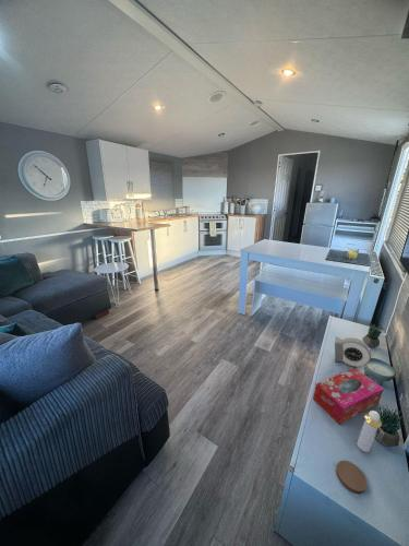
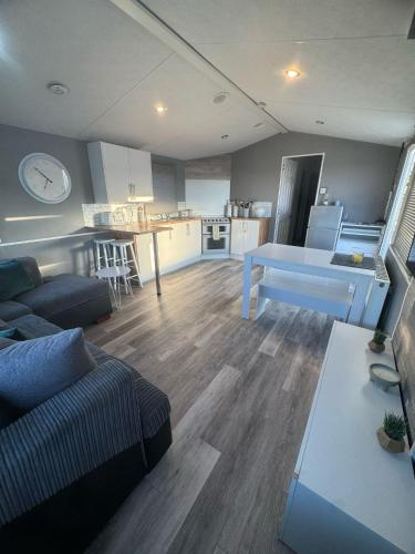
- tissue box (347, 393)
- coaster (350, 476)
- perfume bottle (369, 430)
- alarm clock (351, 351)
